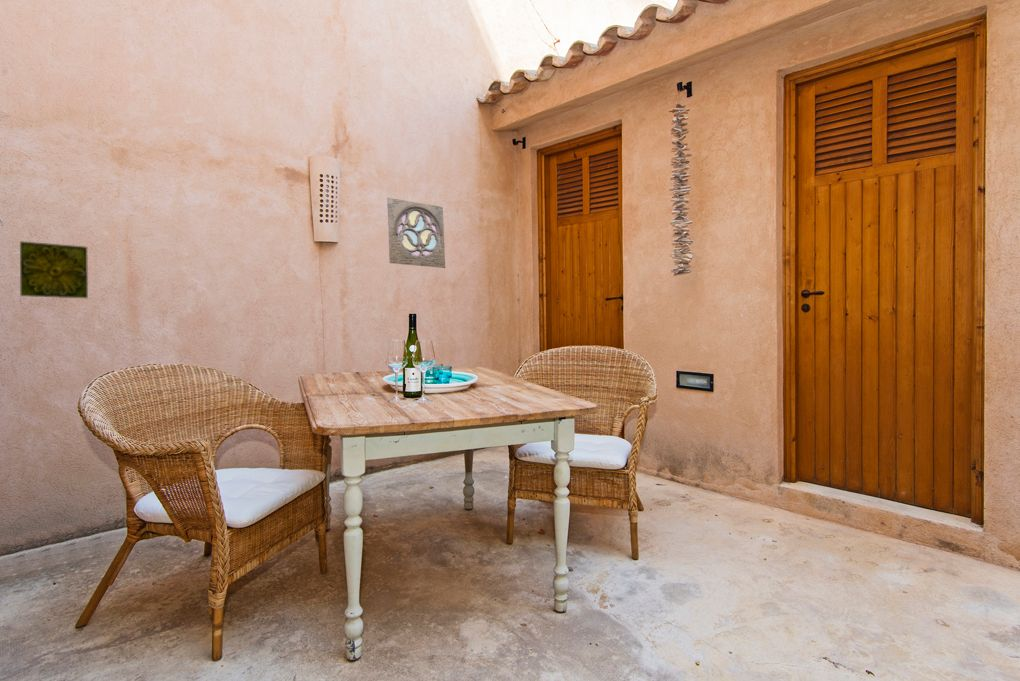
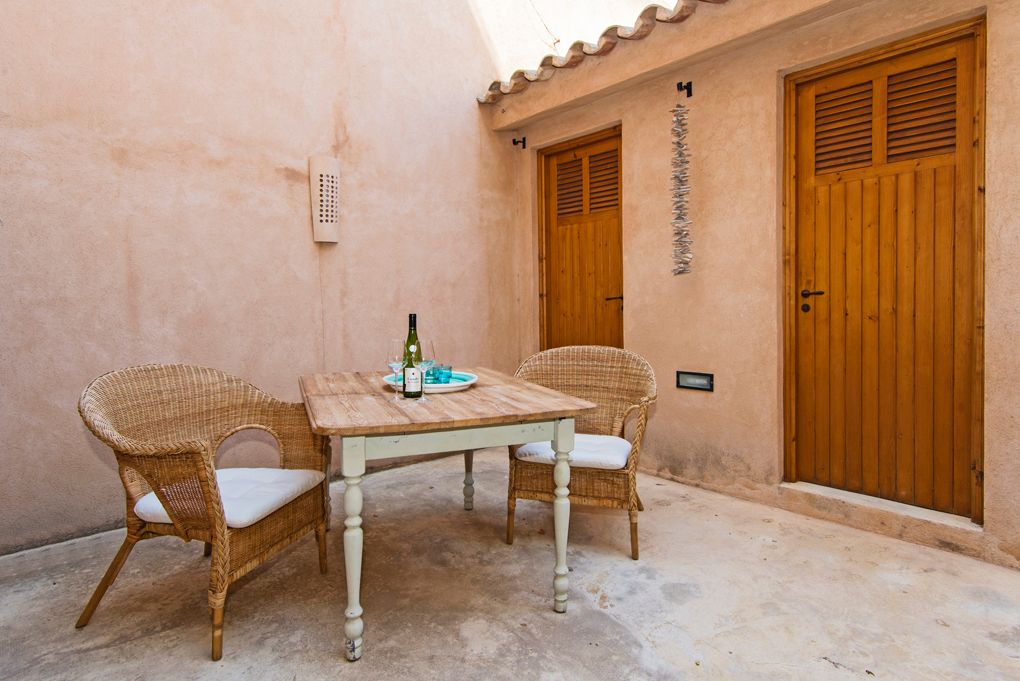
- decorative tile (54, 270)
- wall ornament (416, 234)
